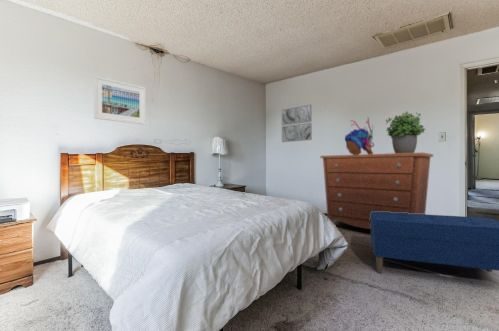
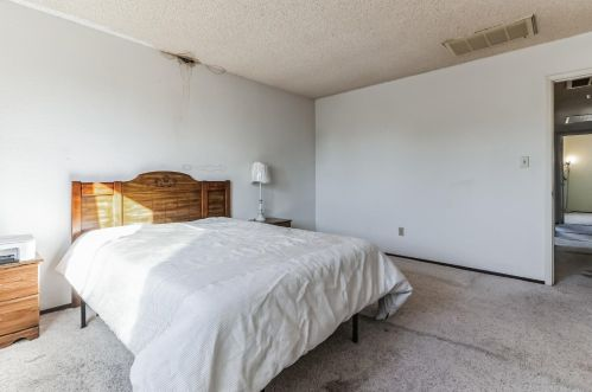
- potted plant (405, 132)
- dresser (373, 192)
- bench (434, 245)
- wall art (296, 123)
- decorative sculpture (360, 137)
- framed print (121, 101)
